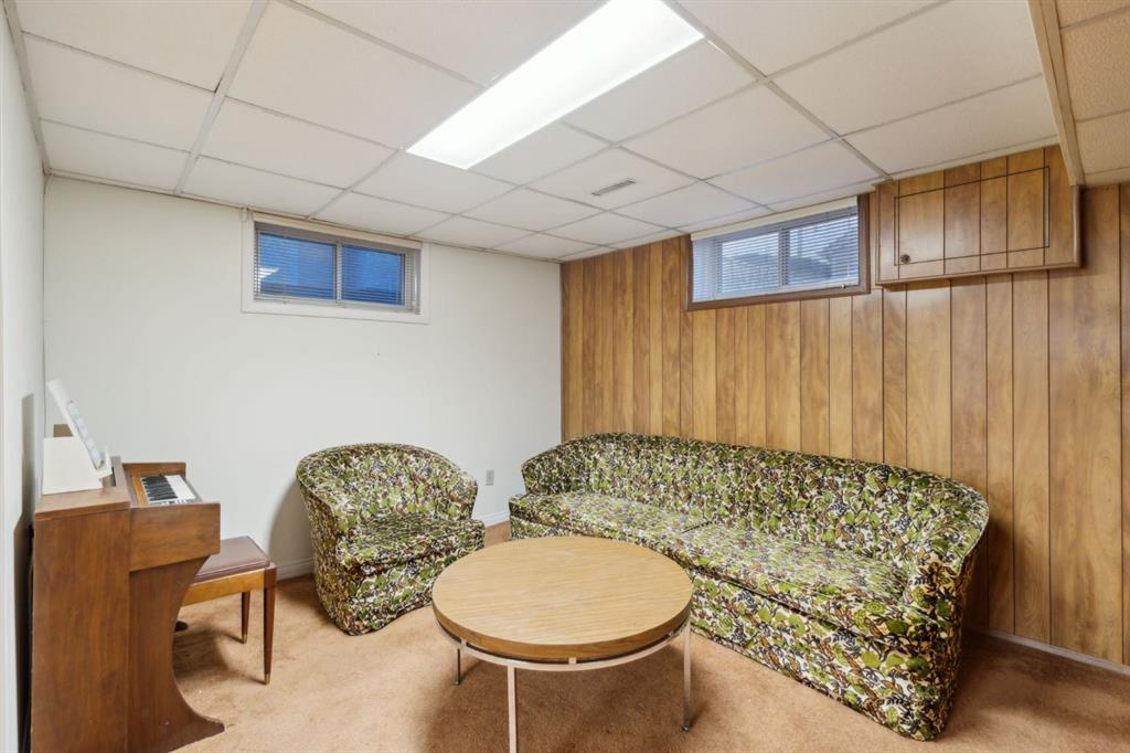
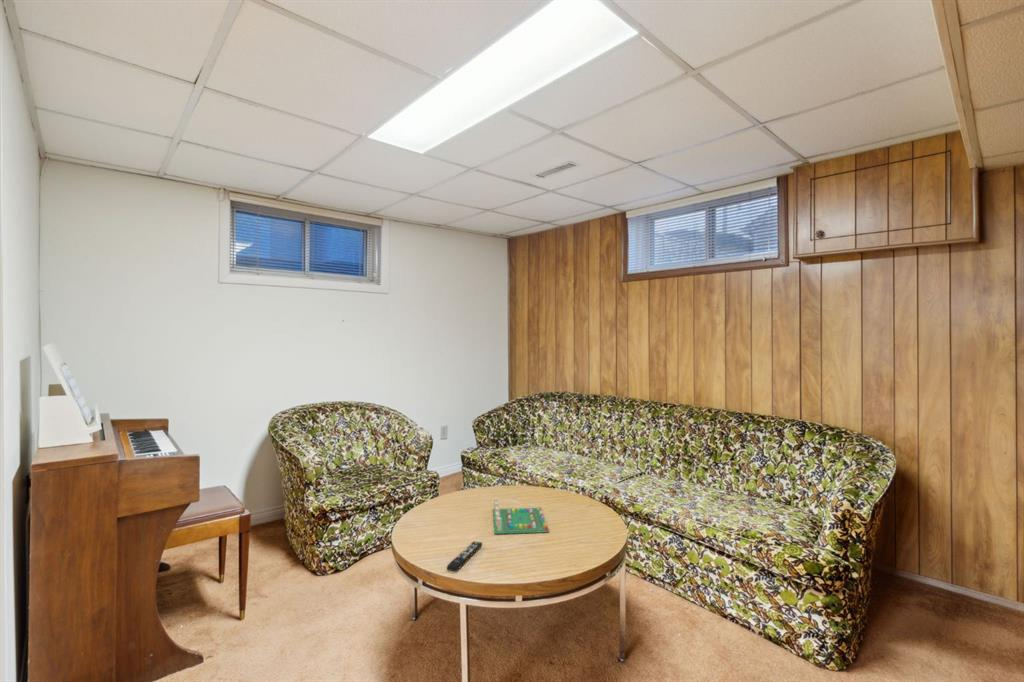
+ remote control (465, 555)
+ board game (519, 513)
